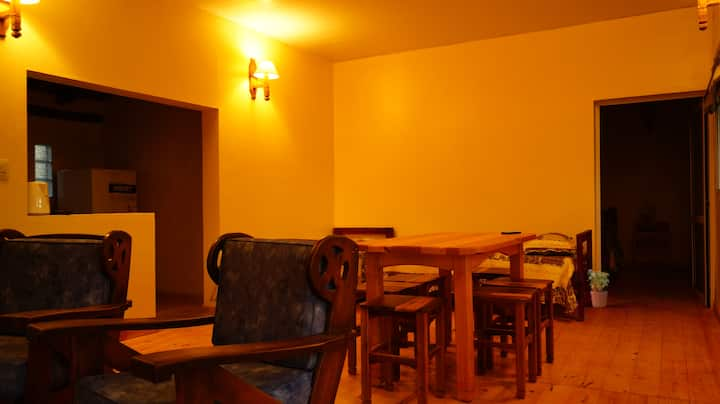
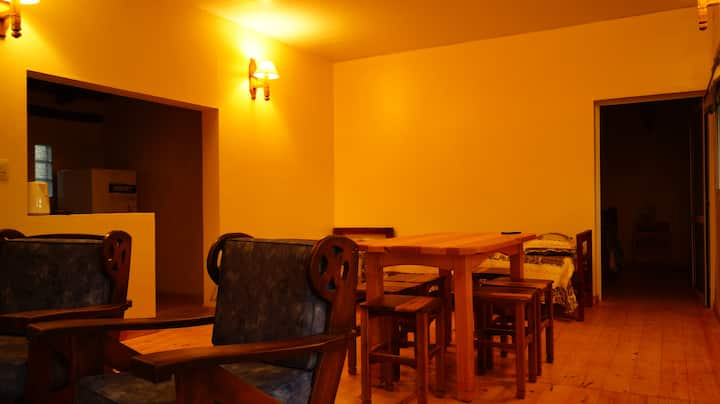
- potted plant (597, 287)
